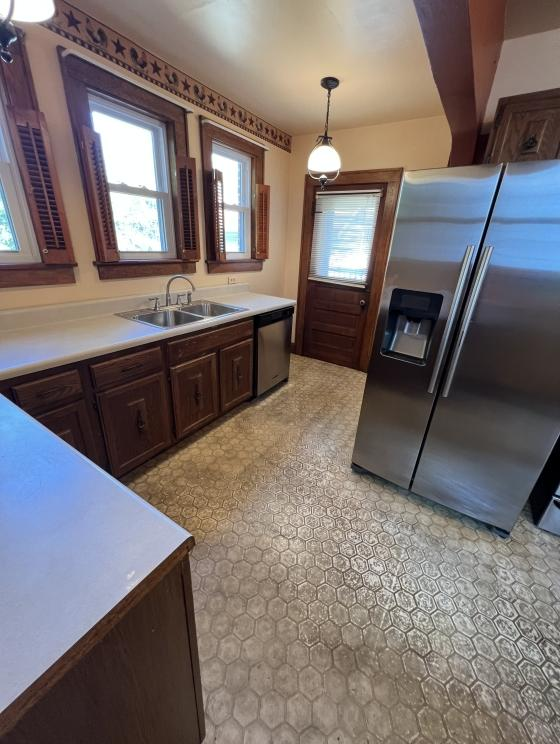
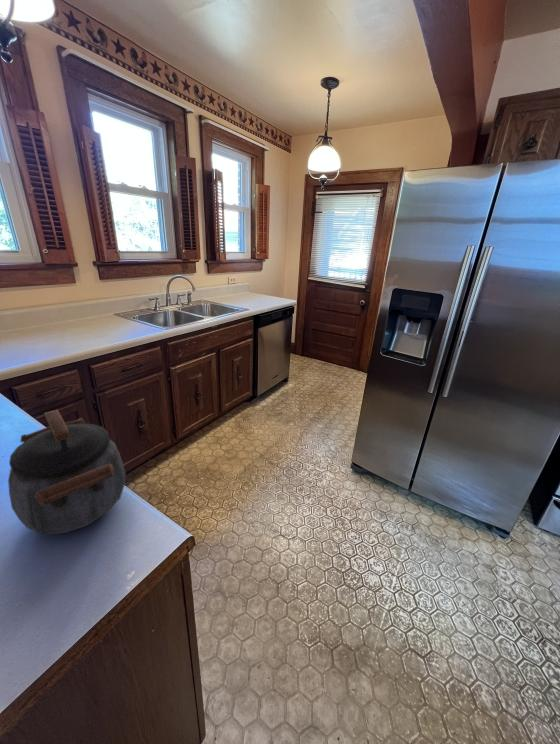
+ kettle (68, 467)
